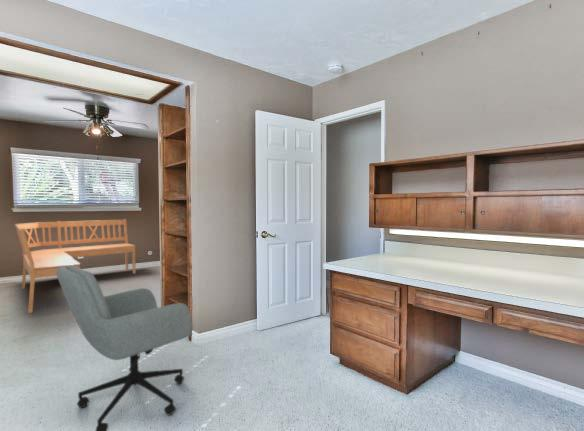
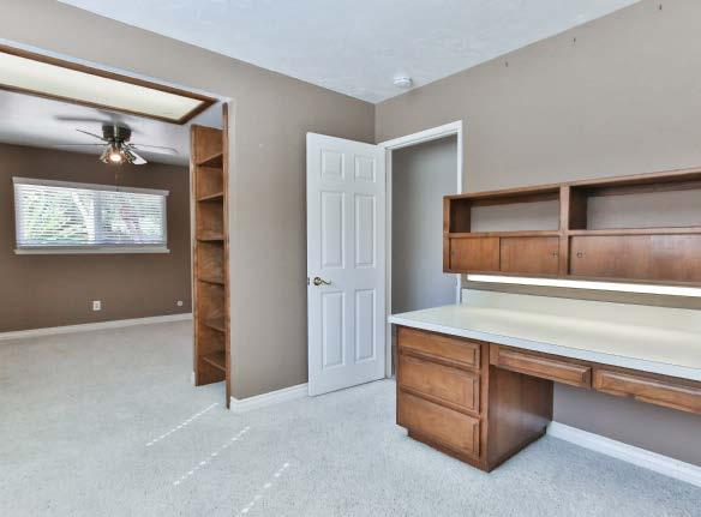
- office chair (130, 332)
- bench (87, 254)
